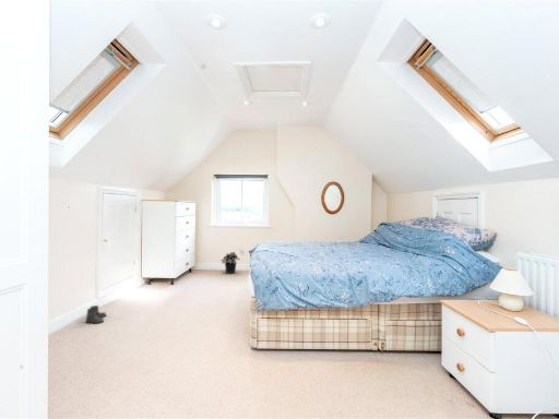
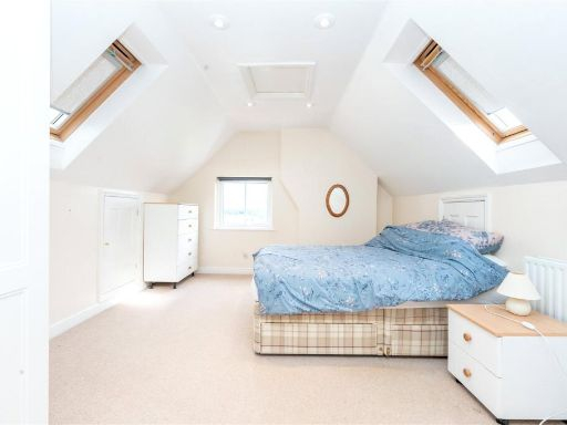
- boots (96, 313)
- potted plant (231, 262)
